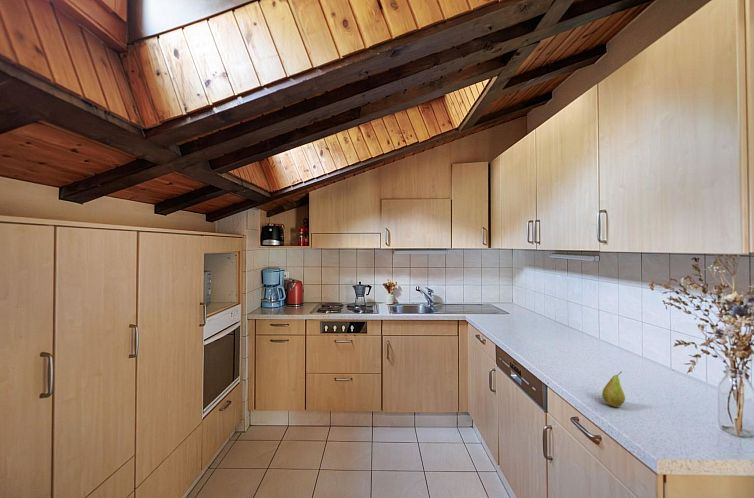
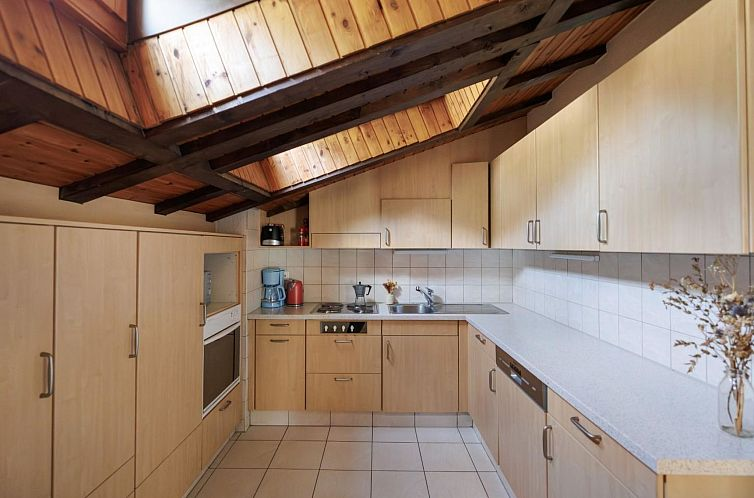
- fruit (613, 388)
